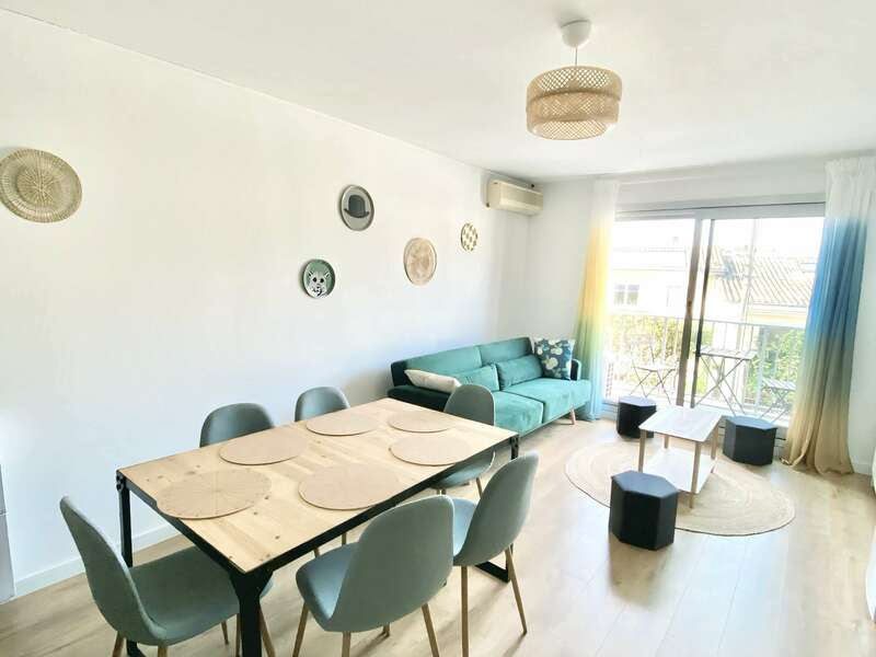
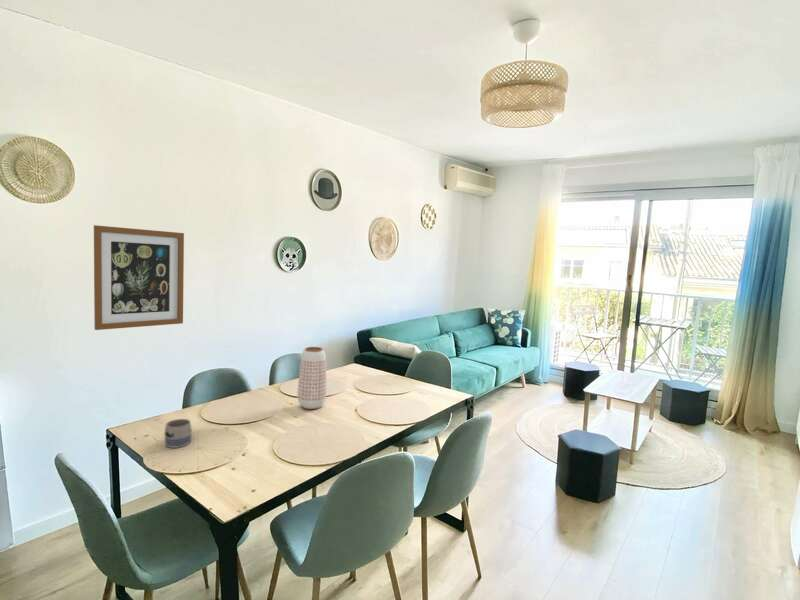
+ mug (176, 431)
+ planter (312, 377)
+ wall art (142, 278)
